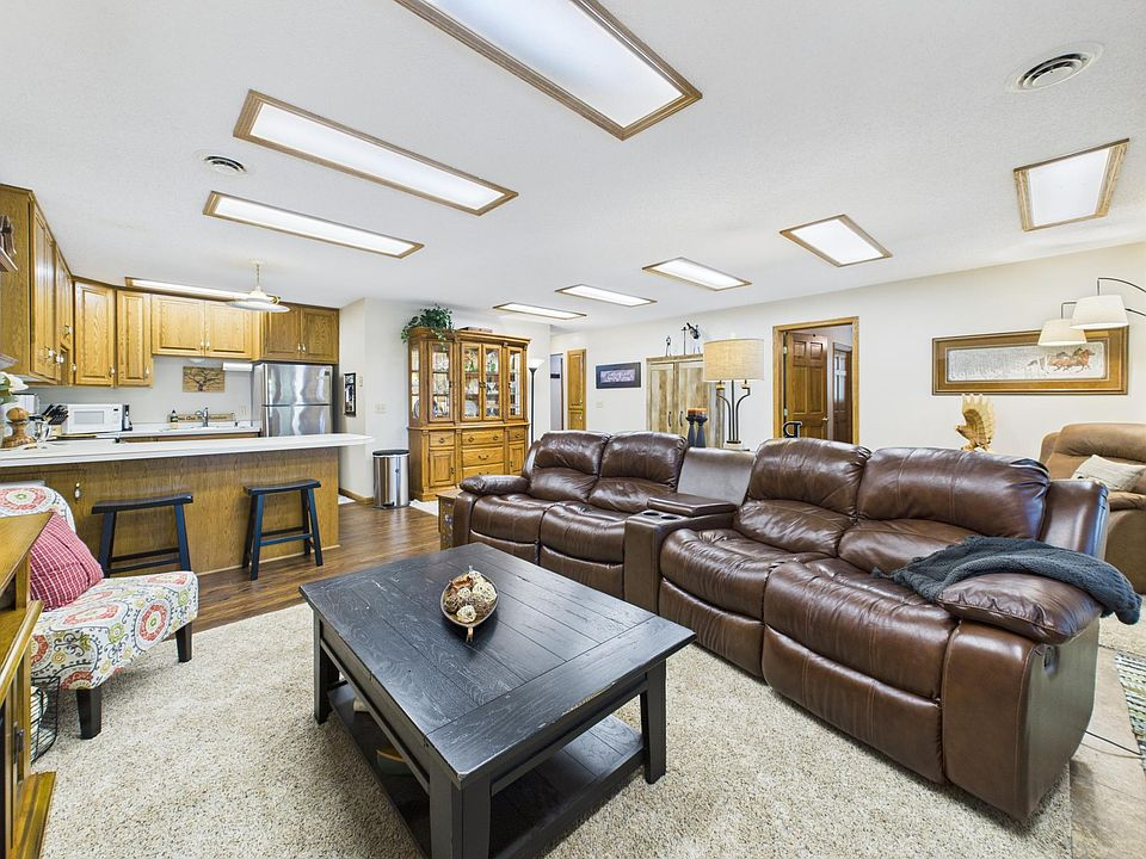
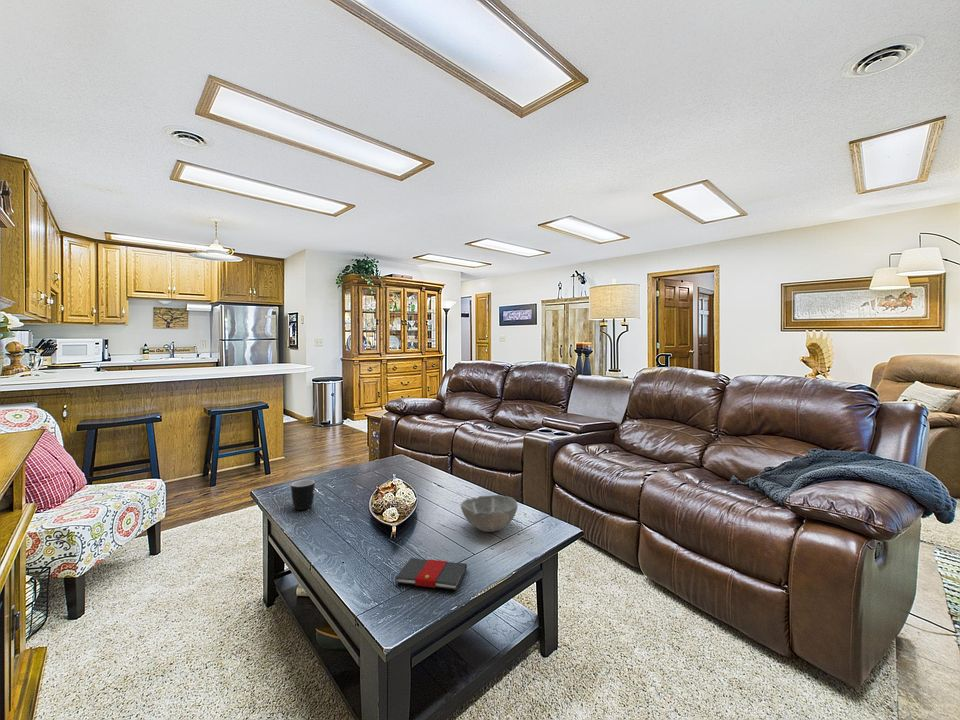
+ mug (302, 494)
+ book (432, 572)
+ bowl (489, 515)
